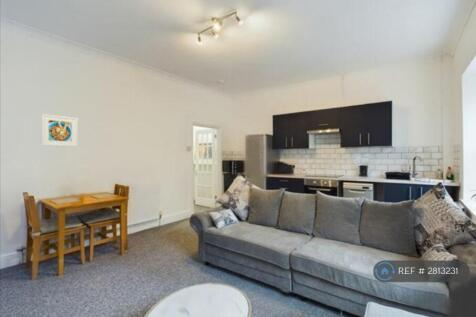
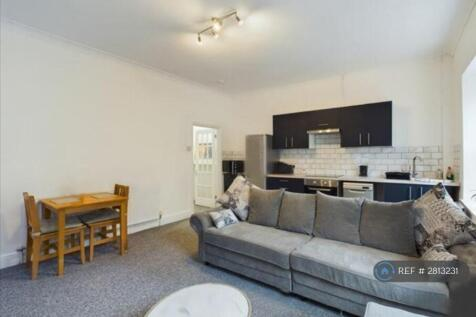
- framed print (60, 131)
